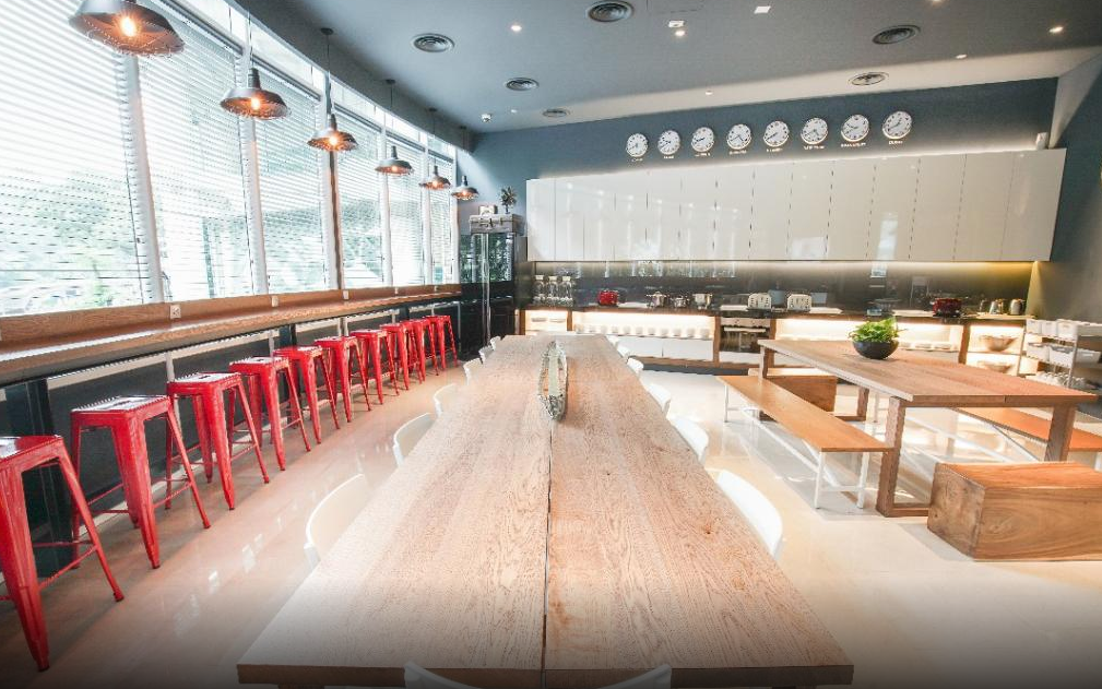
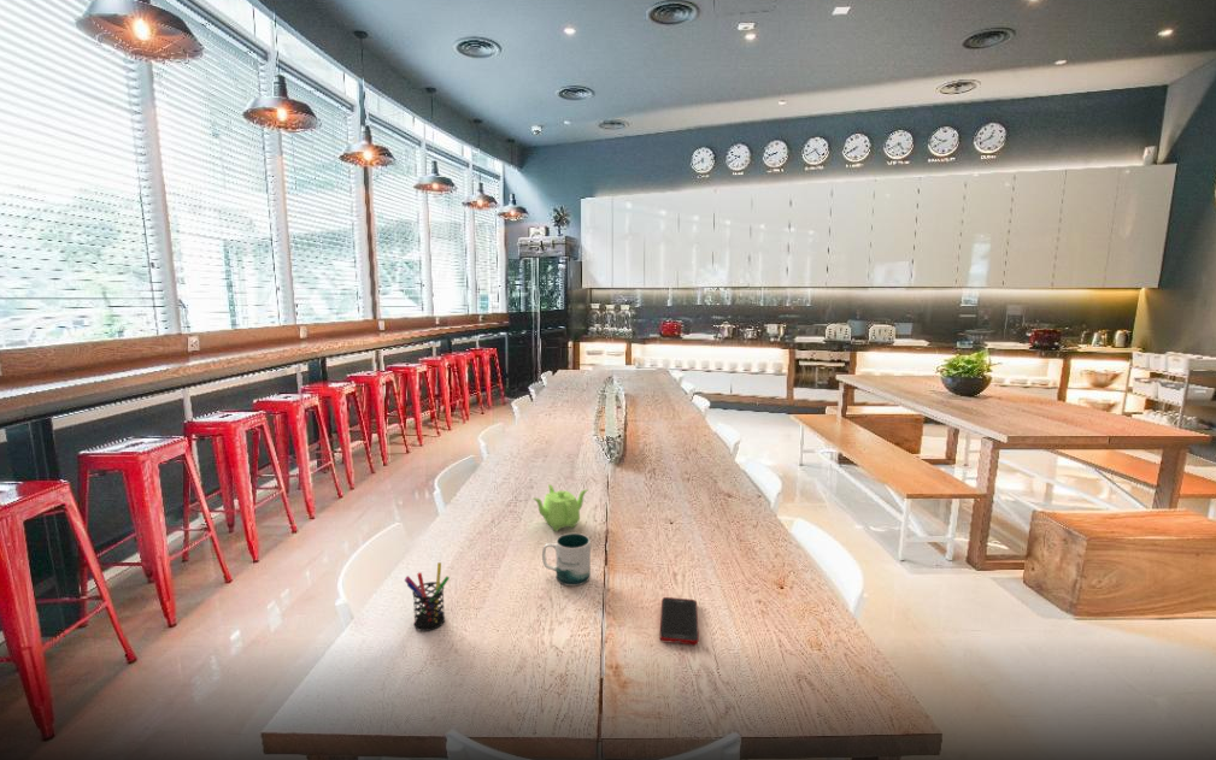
+ pen holder (430, 596)
+ mug (565, 558)
+ cell phone (679, 619)
+ teapot (559, 506)
